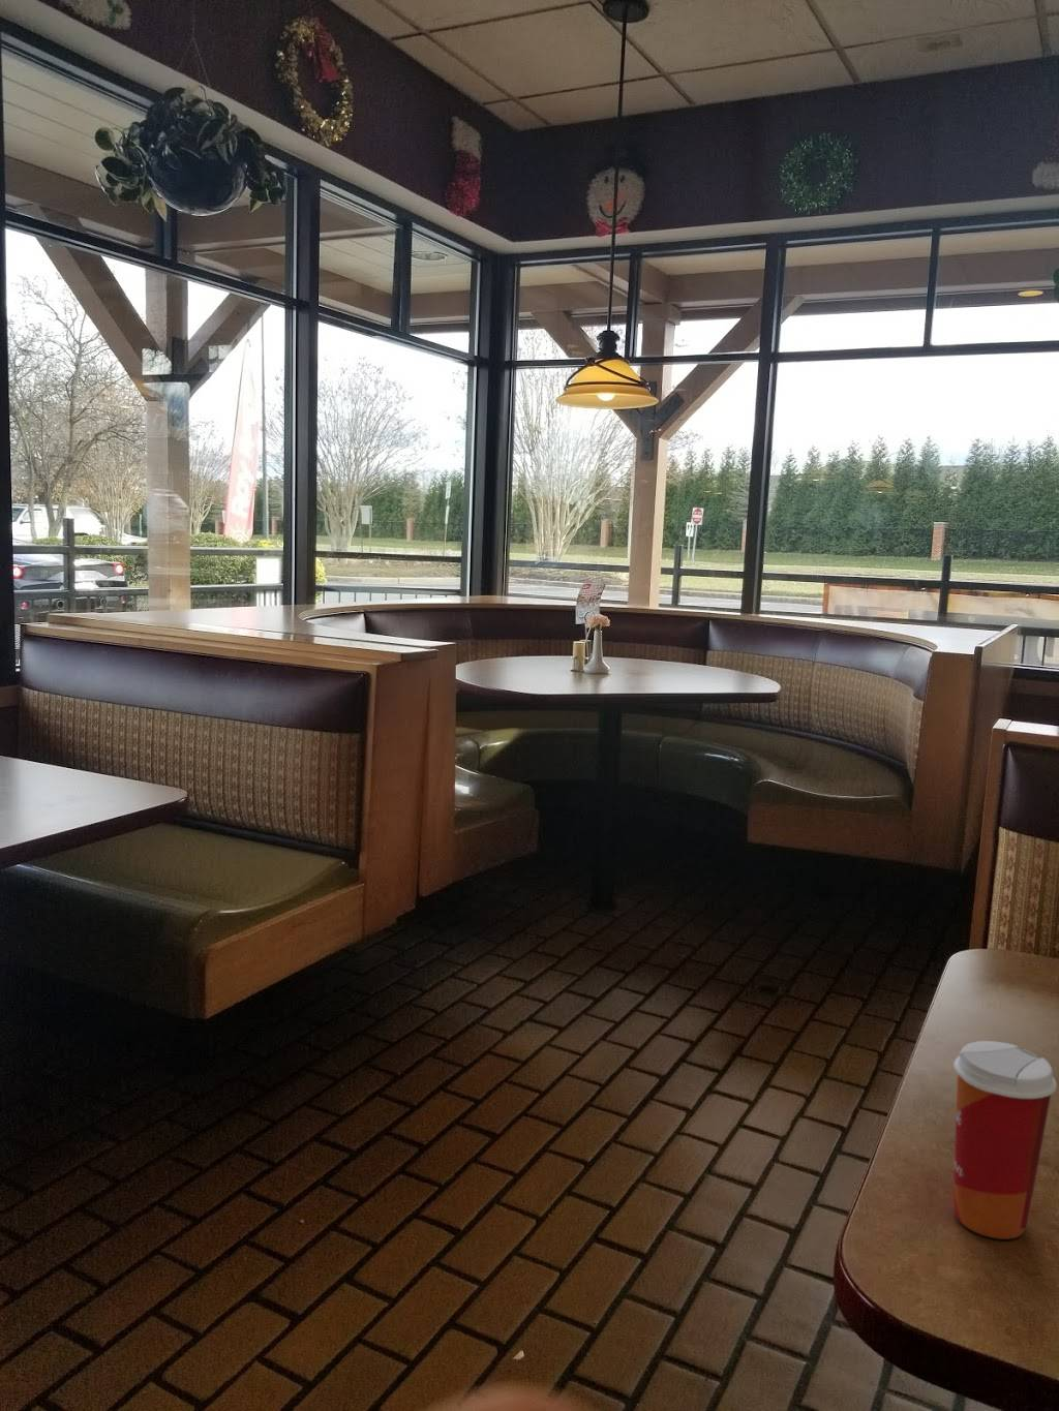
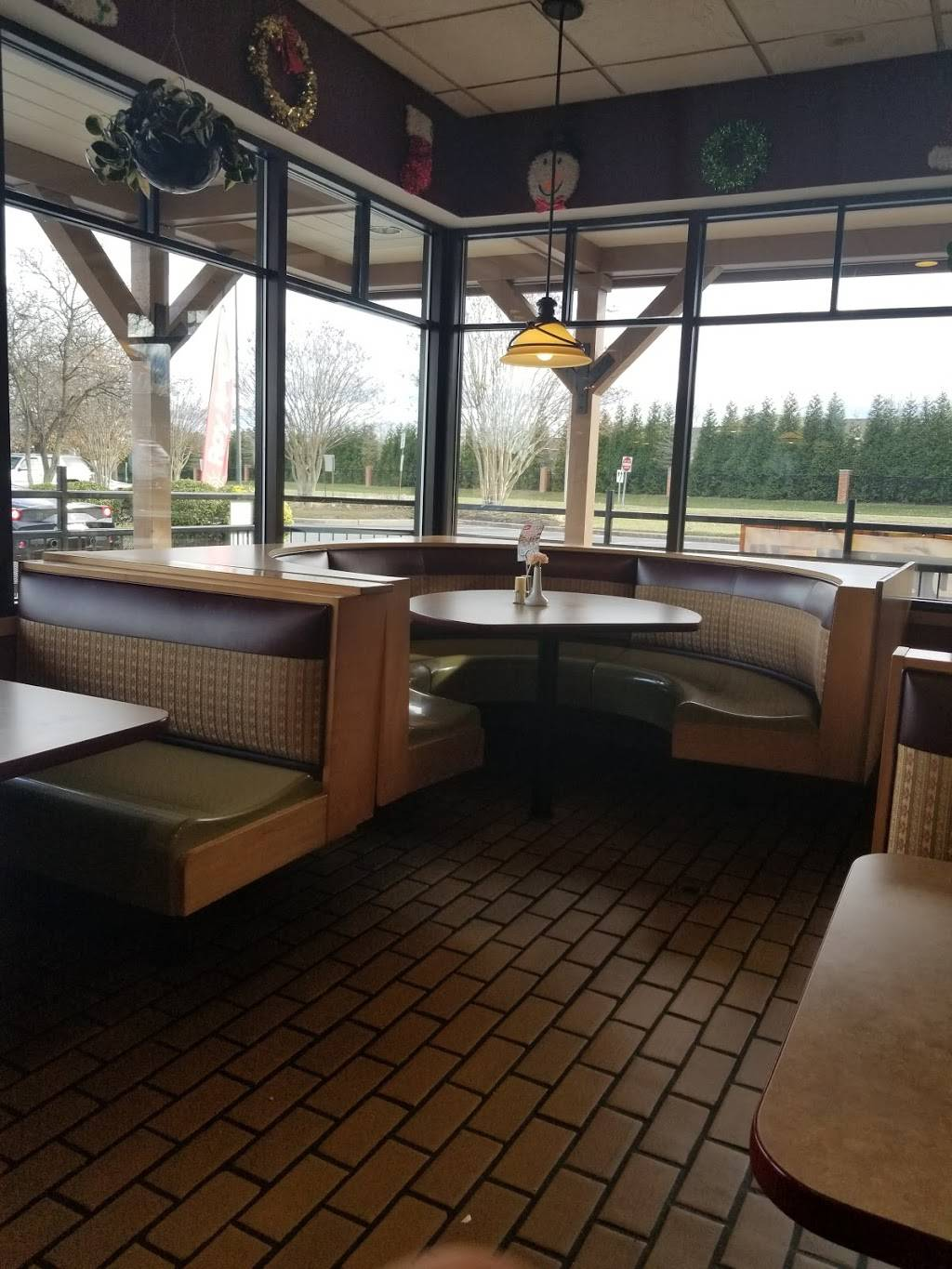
- paper cup (996, 1139)
